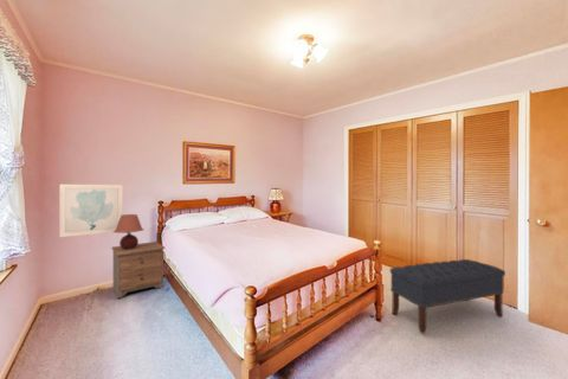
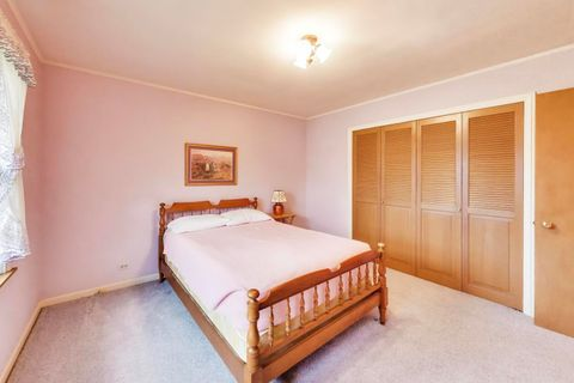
- bench (446, 290)
- wall art (92, 208)
- nightstand (138, 268)
- table lamp (129, 231)
